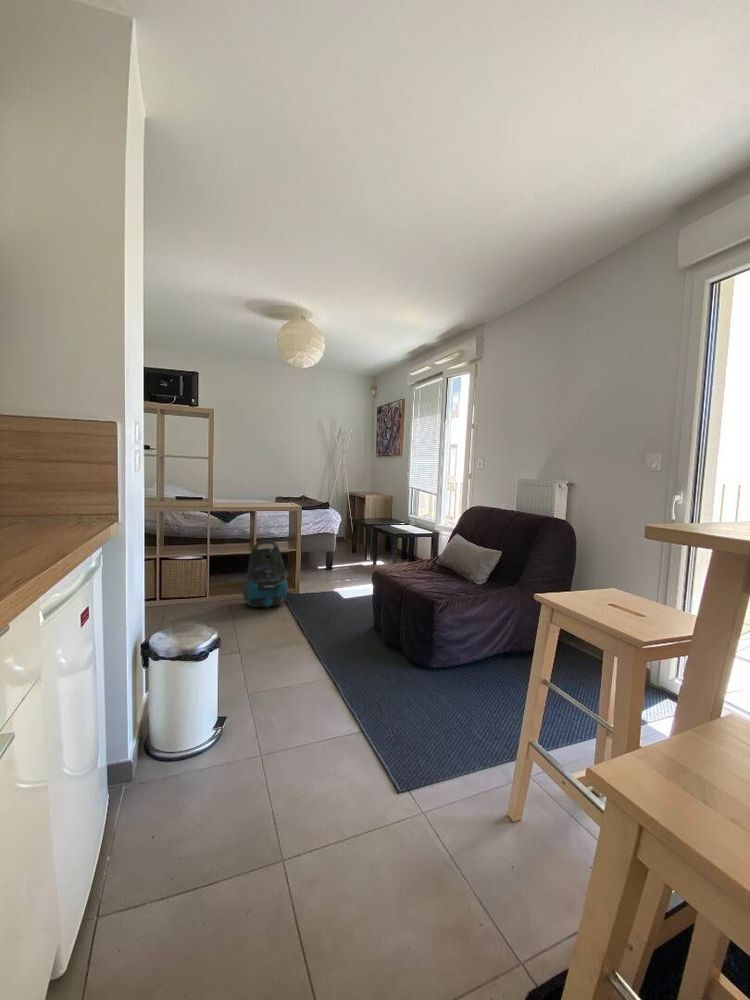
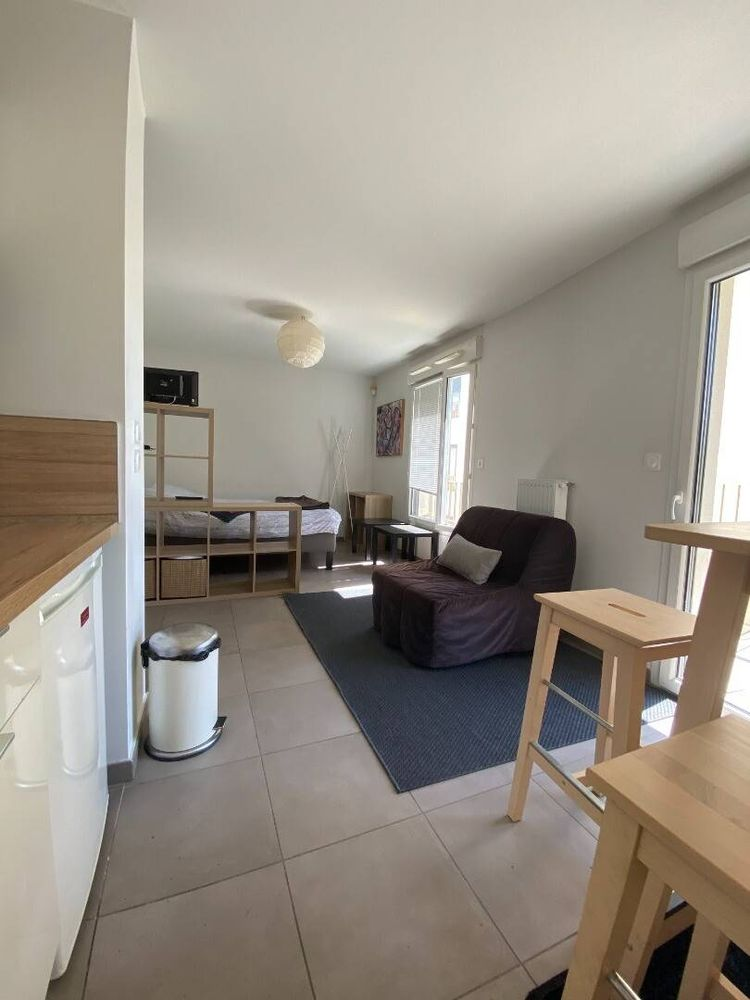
- vacuum cleaner (266, 573)
